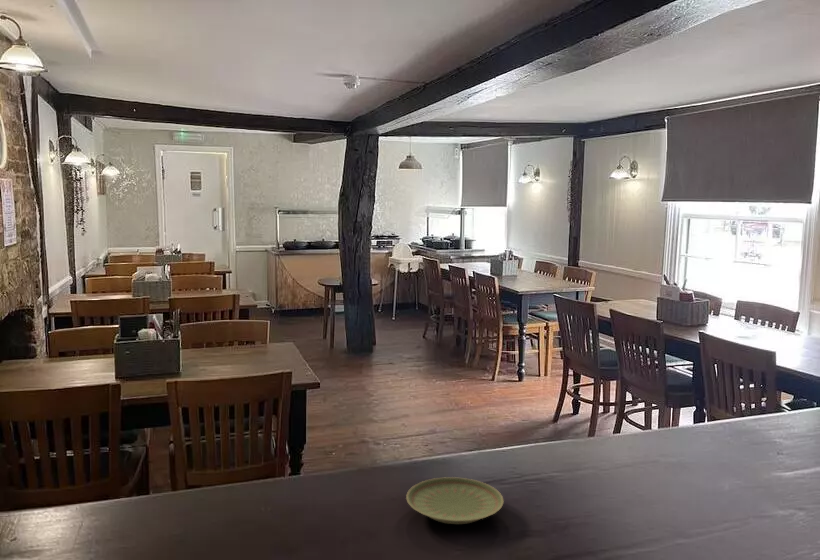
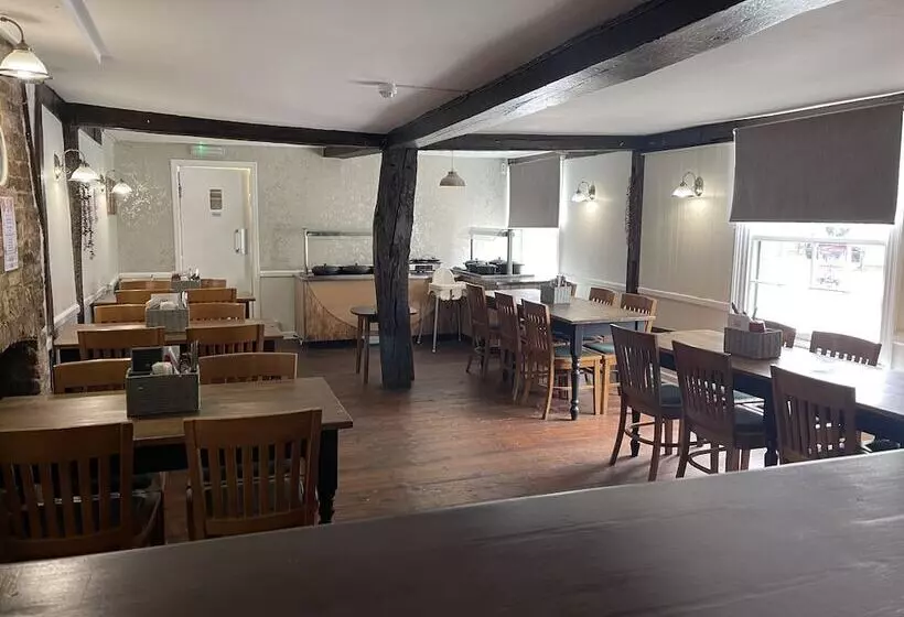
- plate (454, 503)
